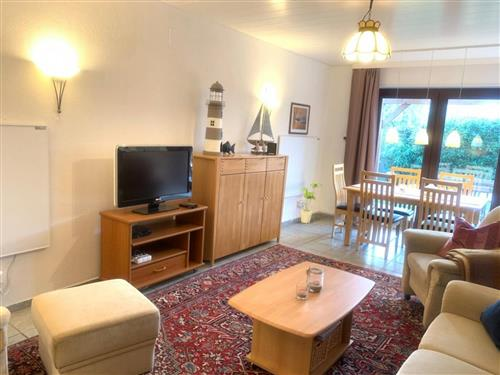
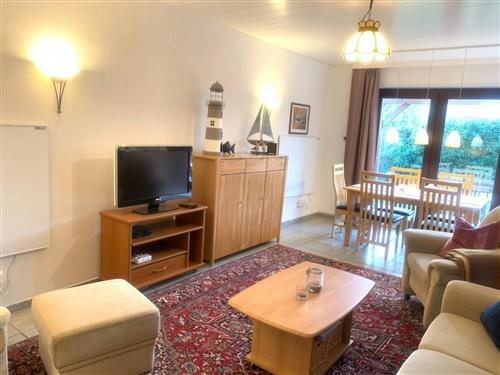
- house plant (310, 200)
